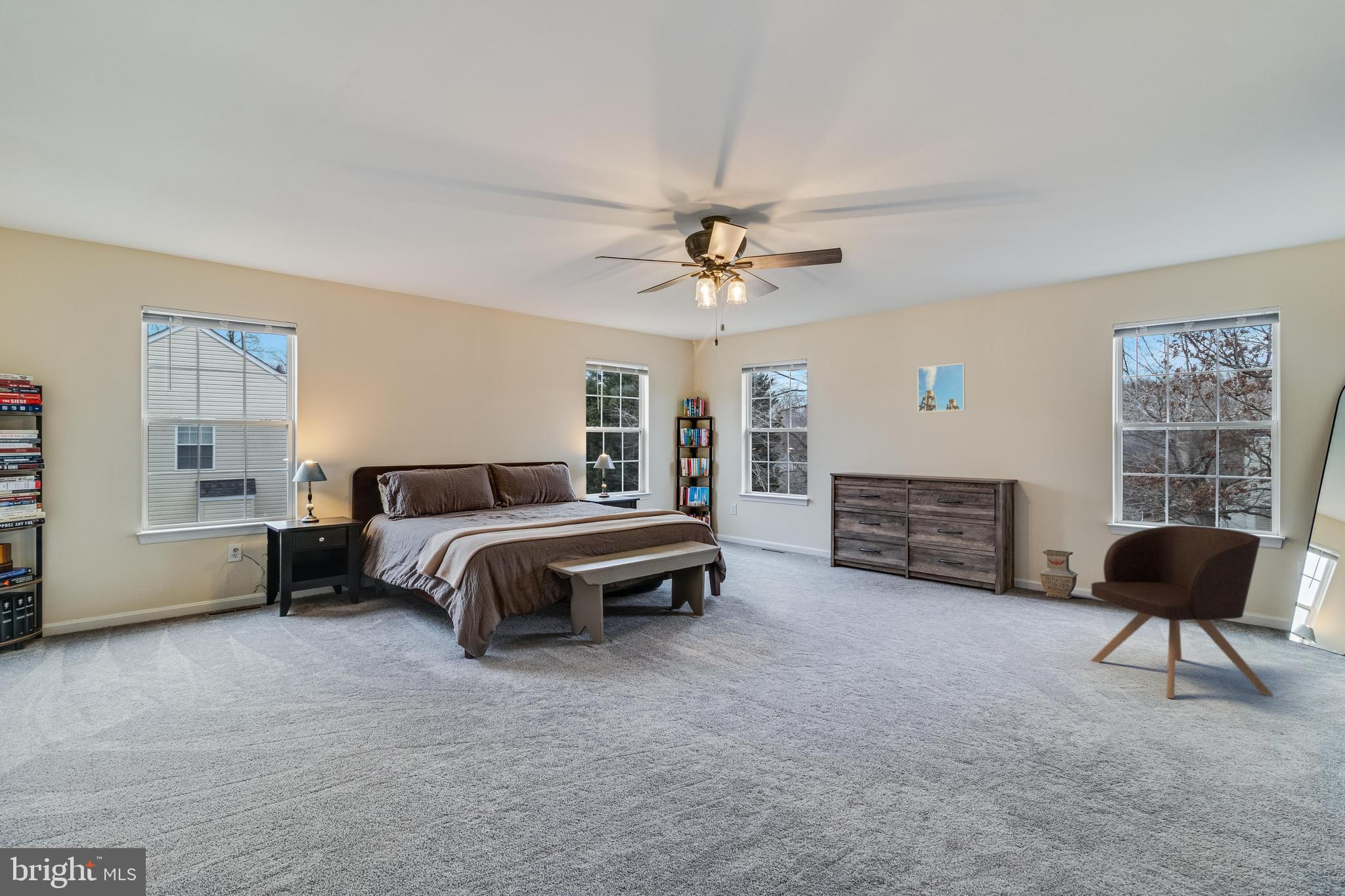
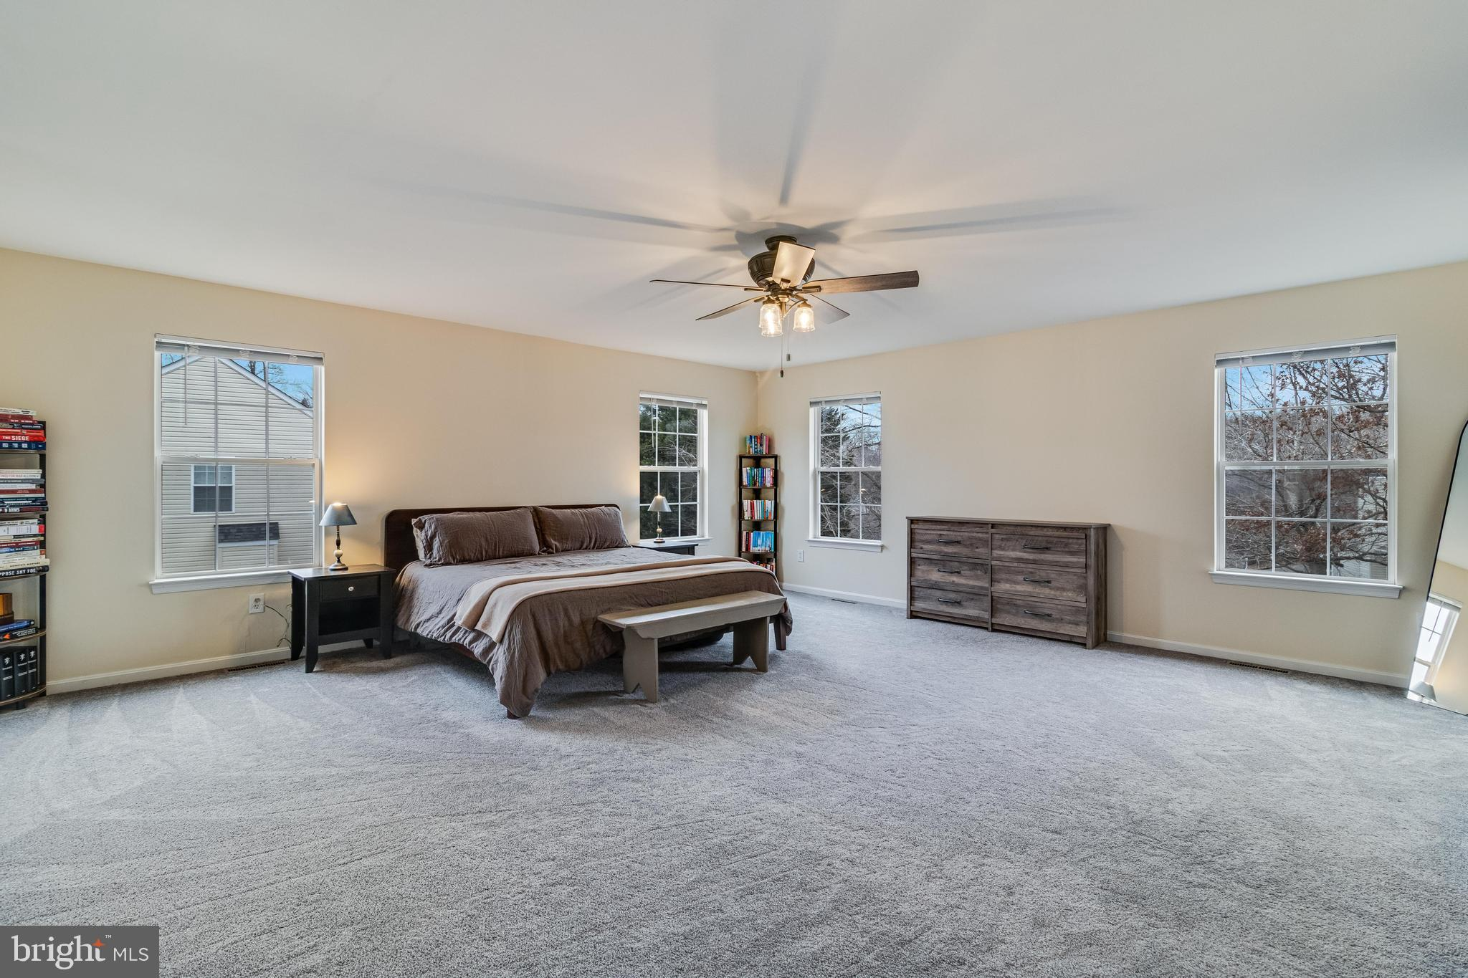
- vase (1058, 573)
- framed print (940, 388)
- armchair (1174, 603)
